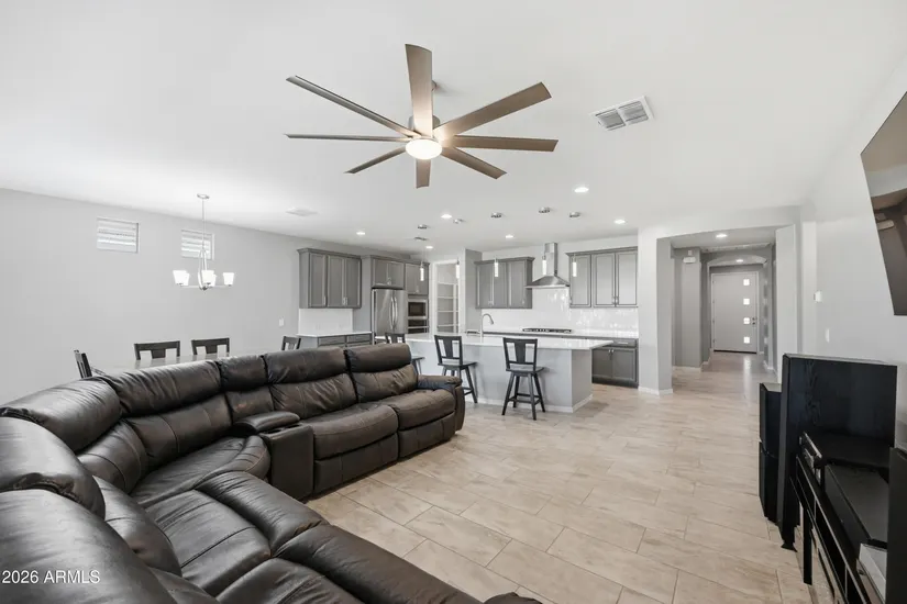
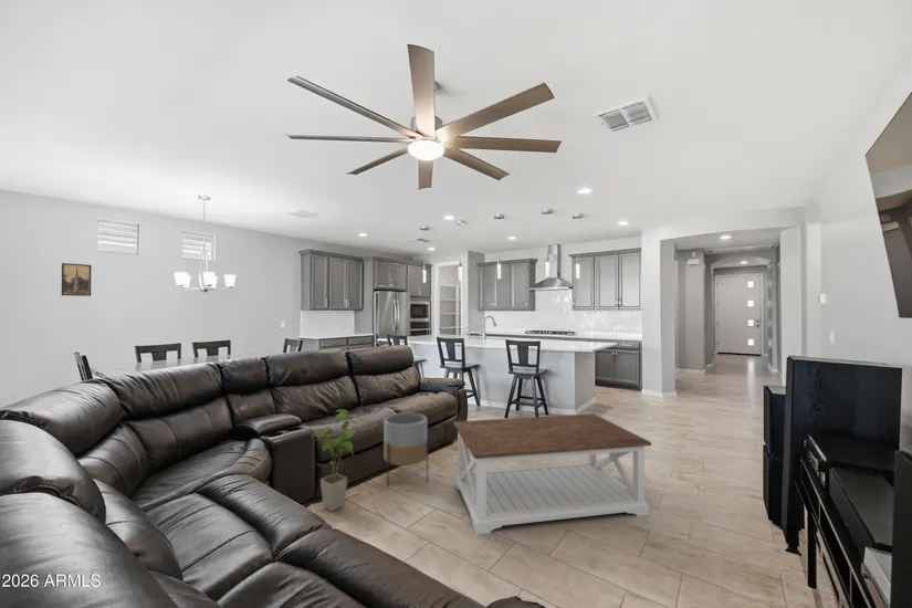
+ planter (405, 448)
+ house plant (339, 457)
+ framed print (76, 280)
+ coffee table (544, 467)
